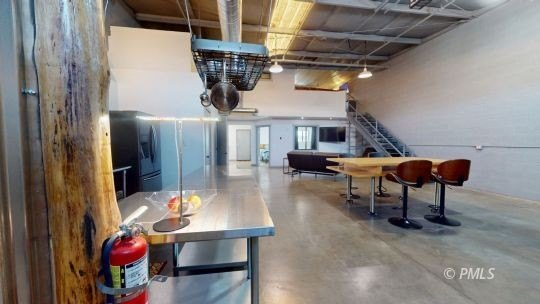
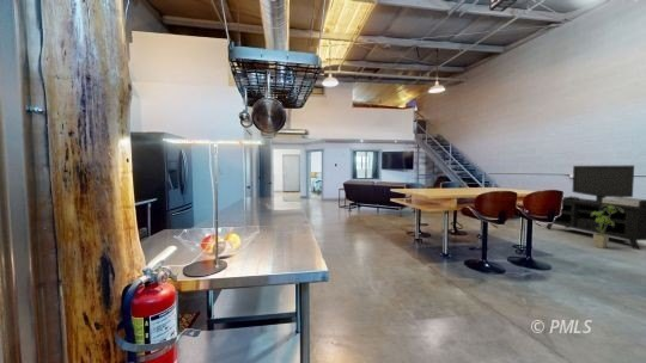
+ media console (596, 201)
+ house plant (605, 226)
